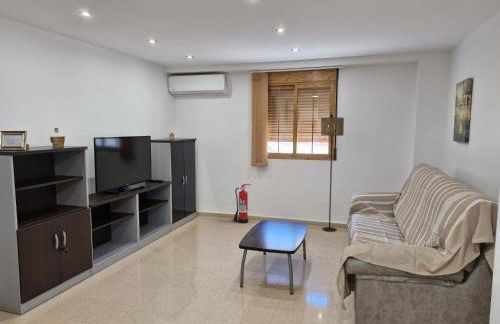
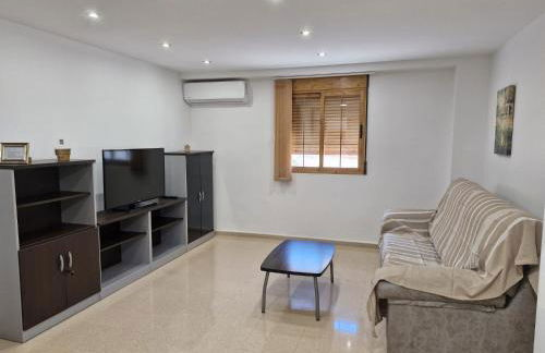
- fire extinguisher (242, 202)
- floor lamp (330, 174)
